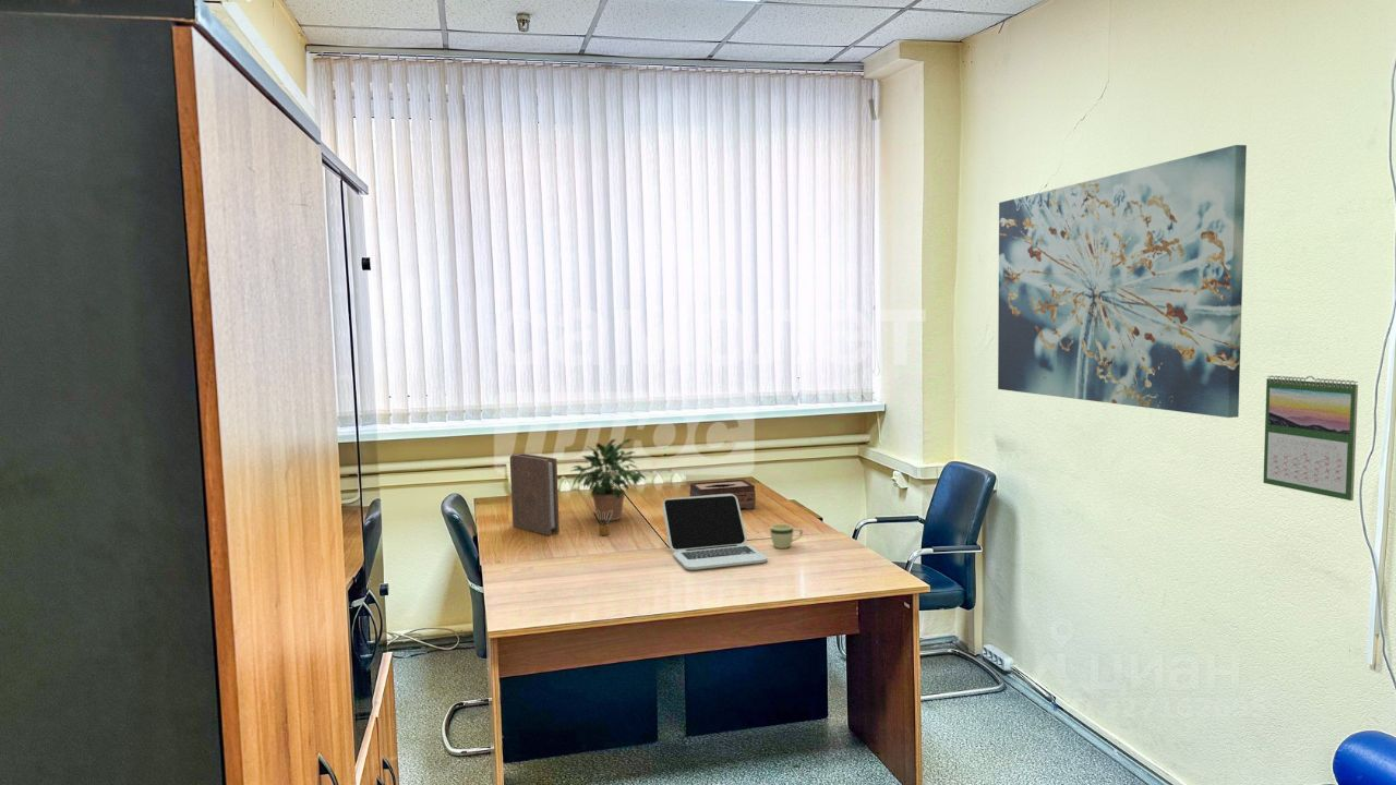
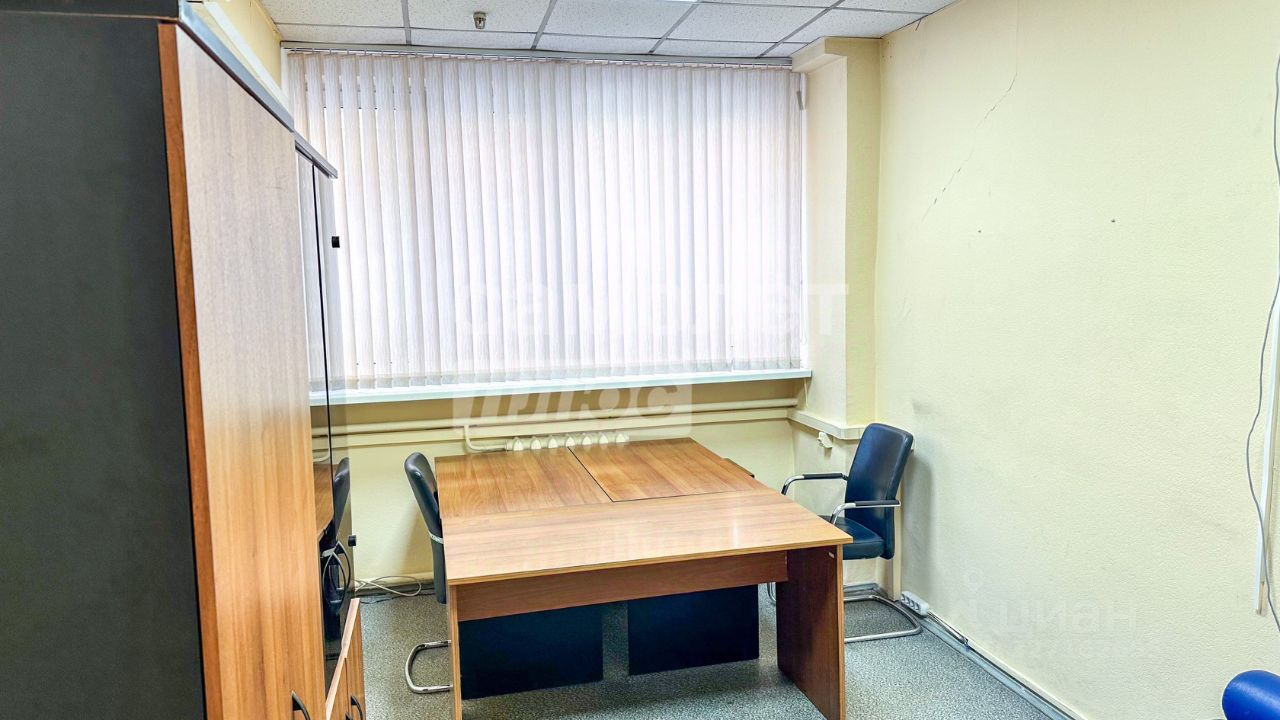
- book (533, 493)
- calendar (1308, 434)
- pencil box (603, 521)
- potted plant (607, 475)
- laptop (712, 529)
- tissue box (722, 493)
- wall art (1097, 291)
- mug (786, 535)
